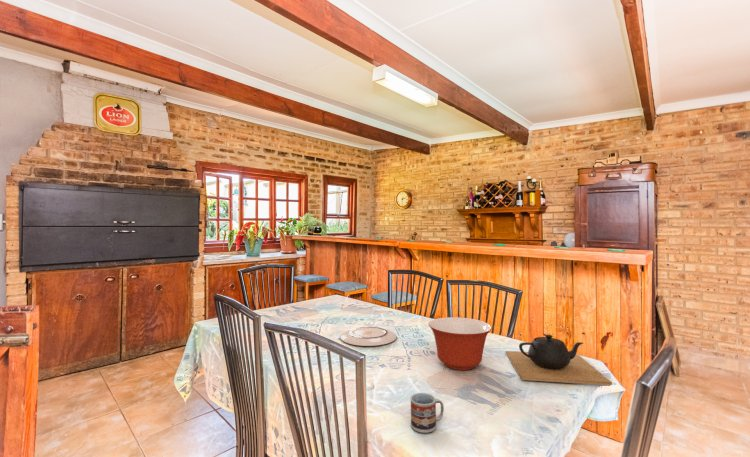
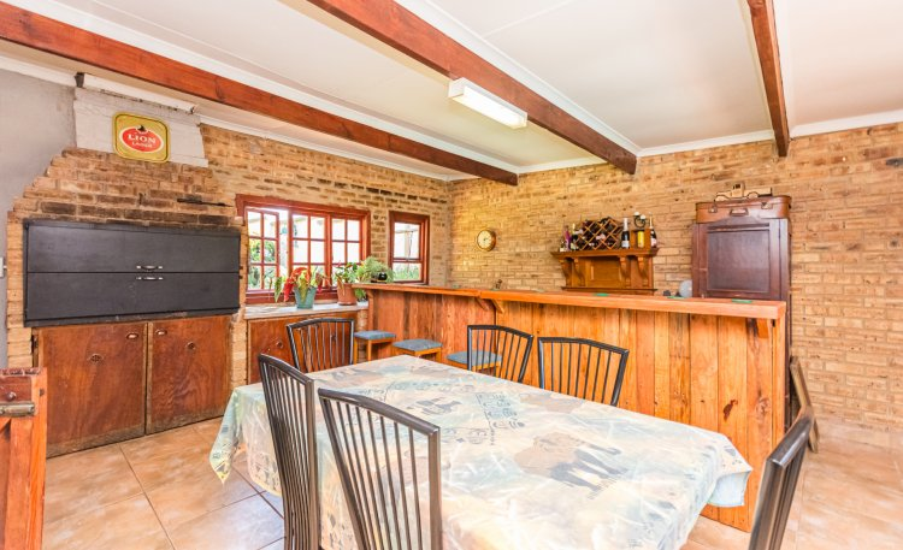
- teapot (552, 351)
- cup (427, 411)
- plate (368, 334)
- mixing bowl (459, 344)
